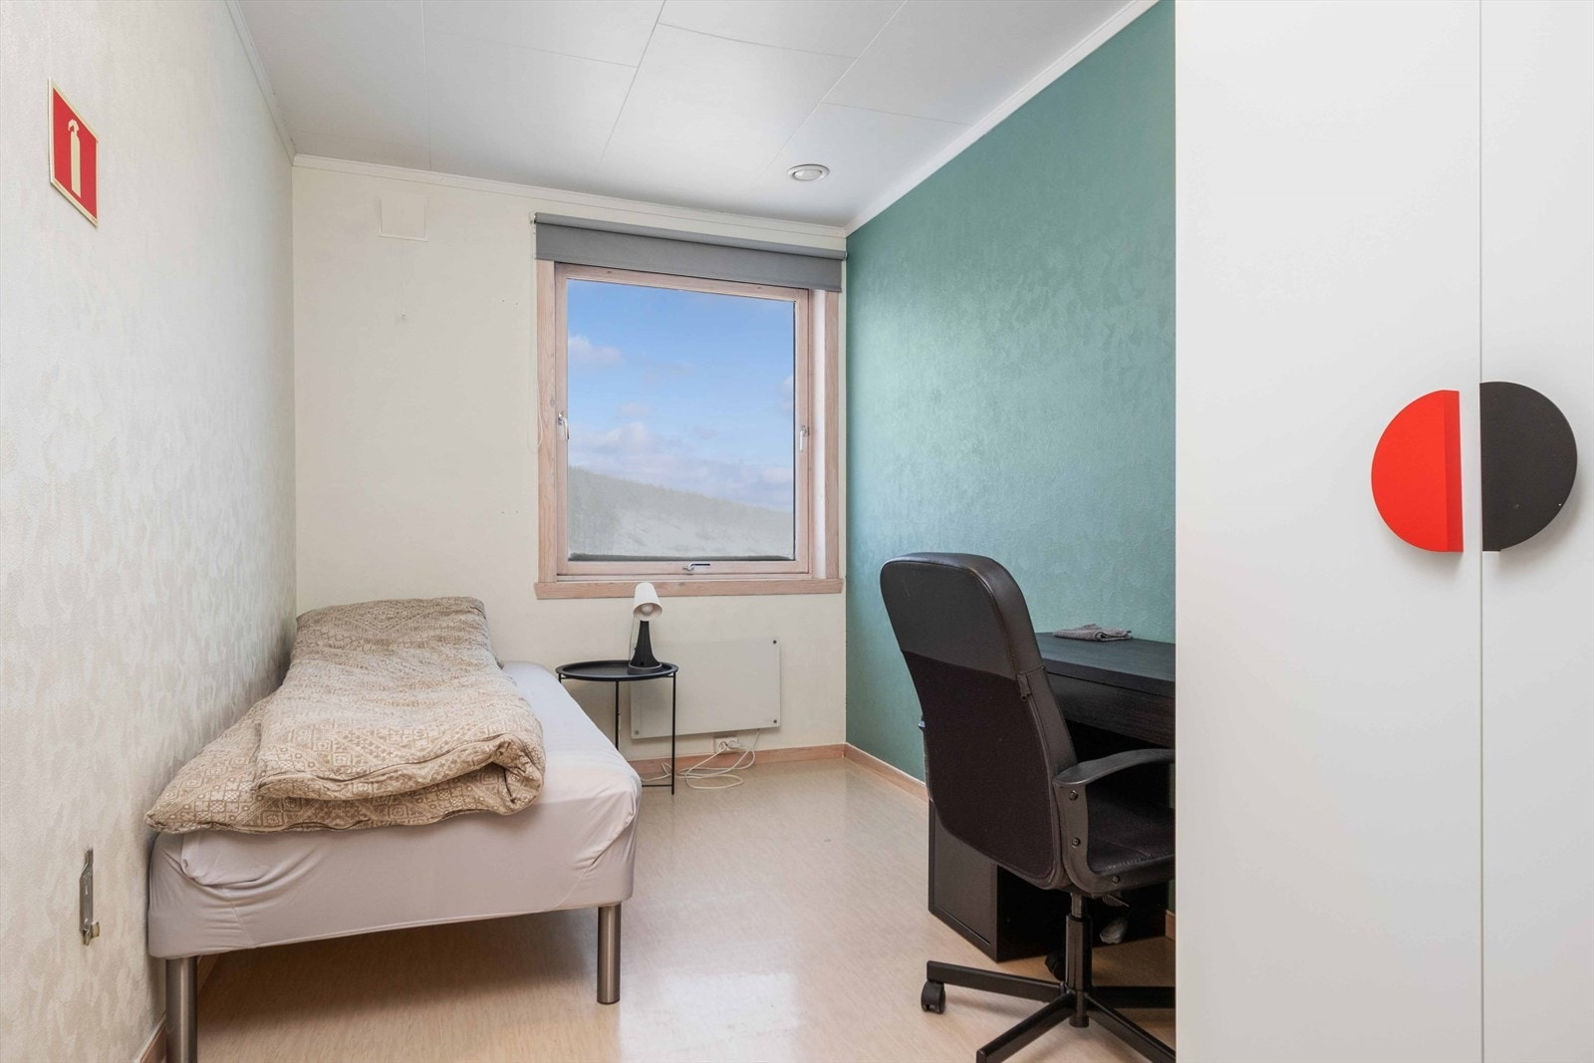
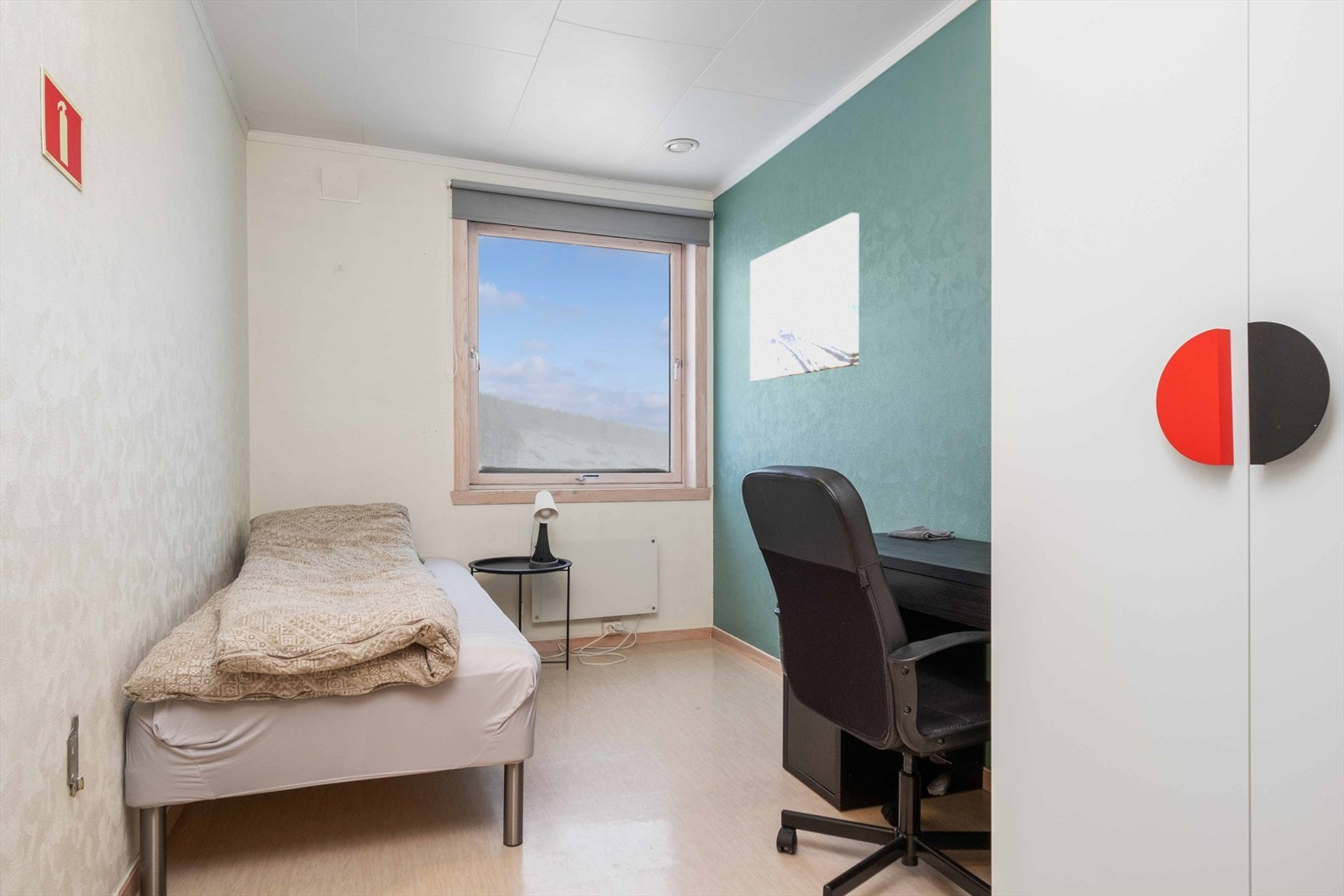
+ wall art (798, 307)
